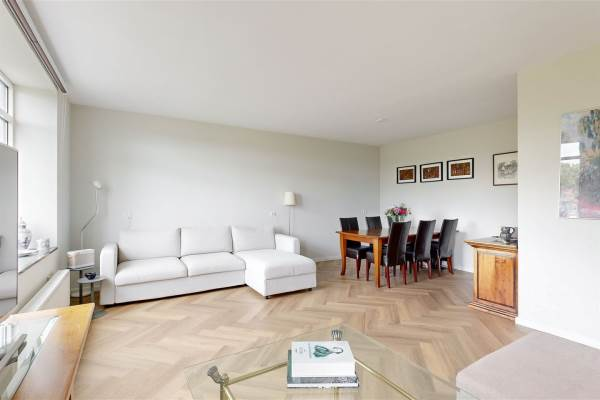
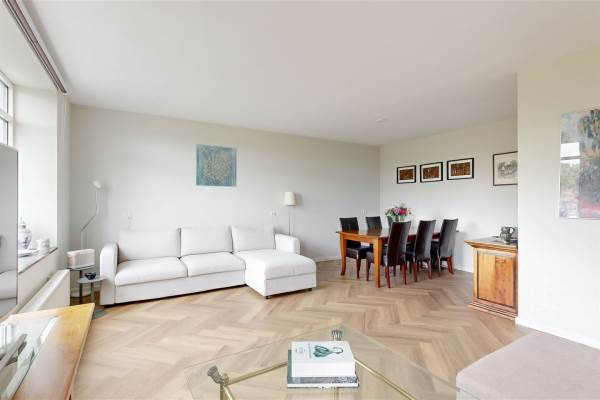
+ wall art (217, 166)
